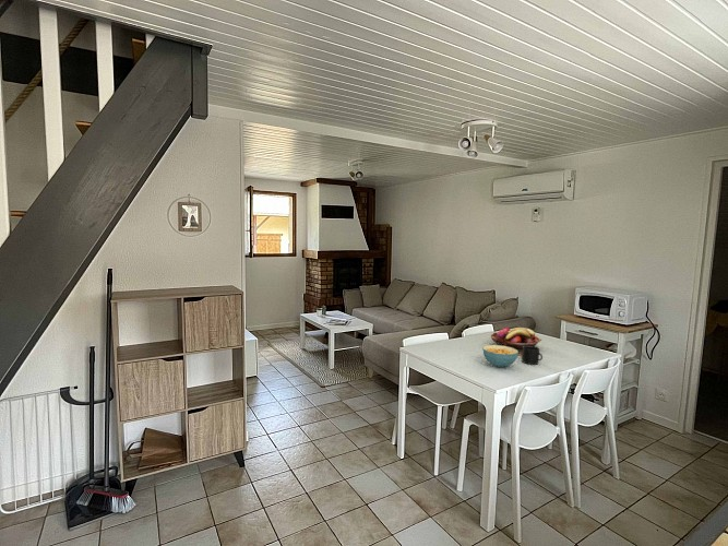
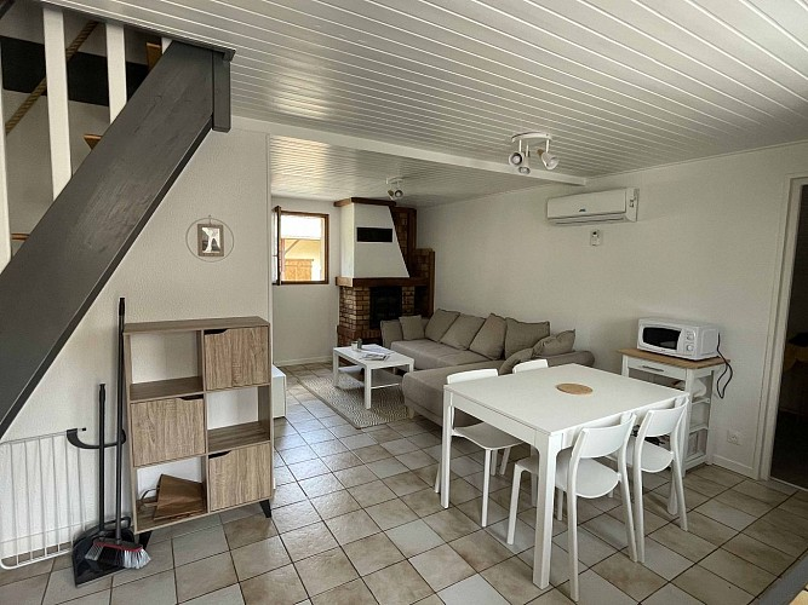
- mug (532, 355)
- cereal bowl (499, 357)
- fruit basket (515, 336)
